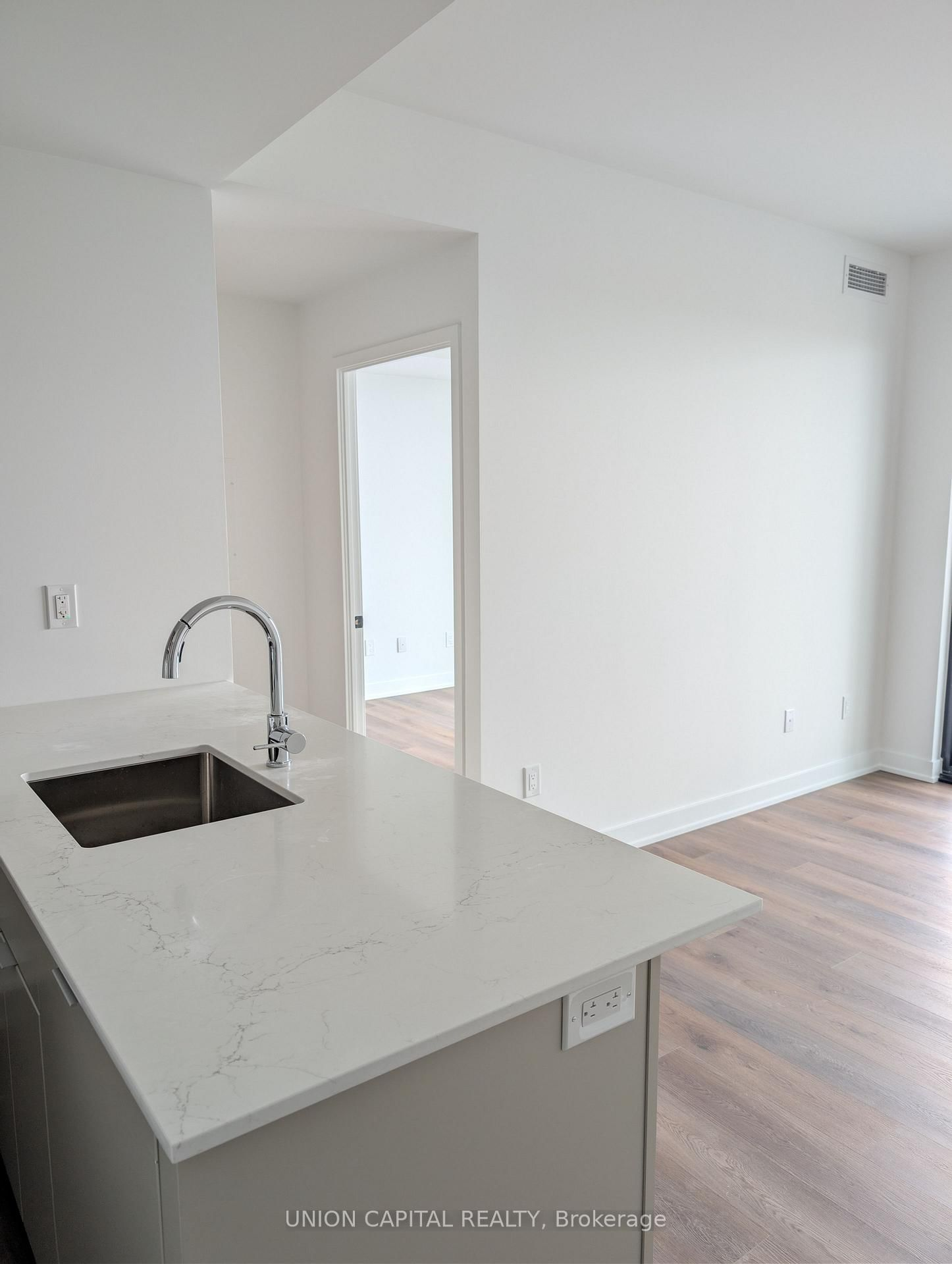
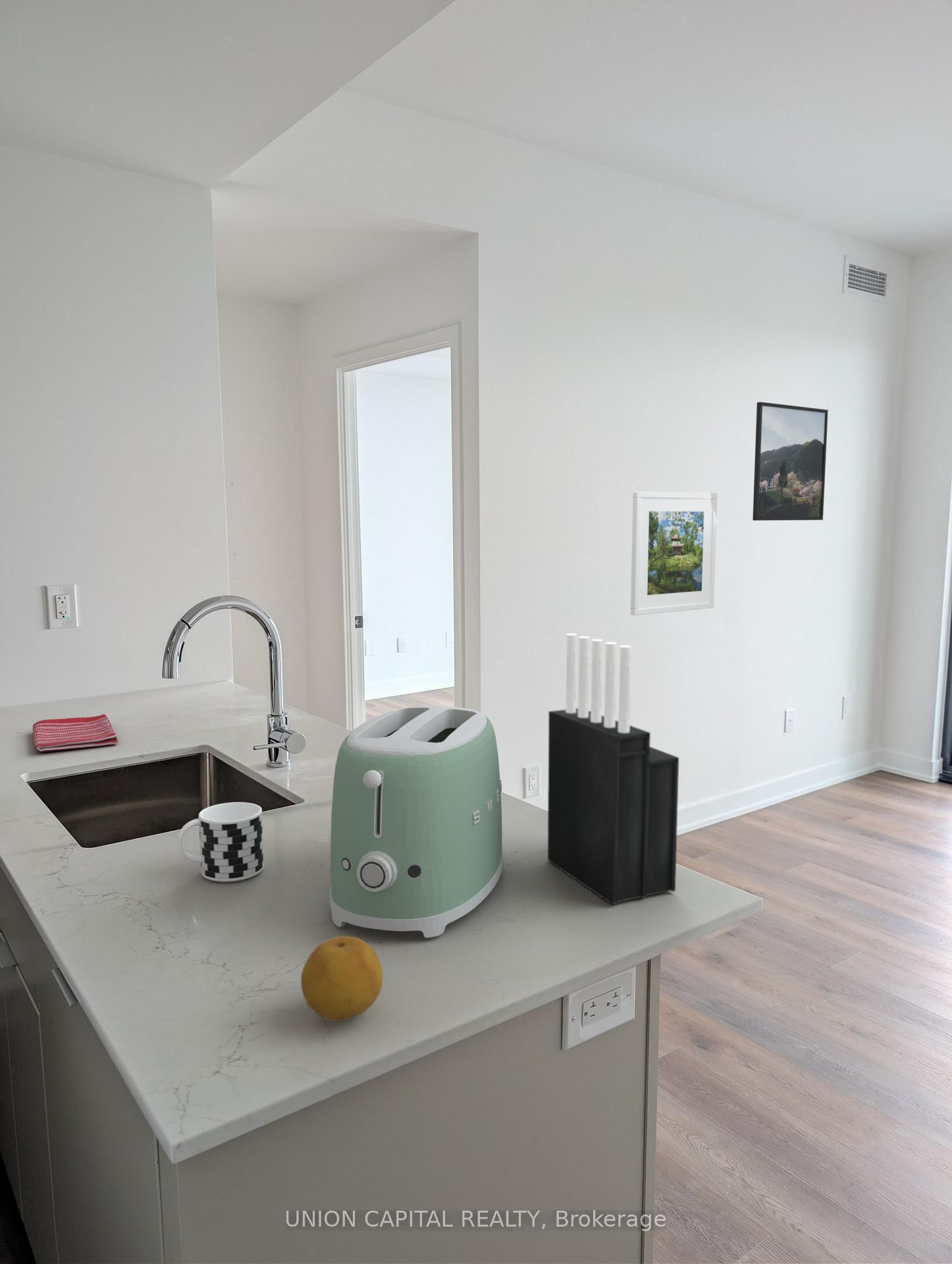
+ toaster (421, 803)
+ dish towel (74, 732)
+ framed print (791, 463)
+ fruit (342, 978)
+ cup (221, 843)
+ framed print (675, 552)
+ knife block (617, 758)
